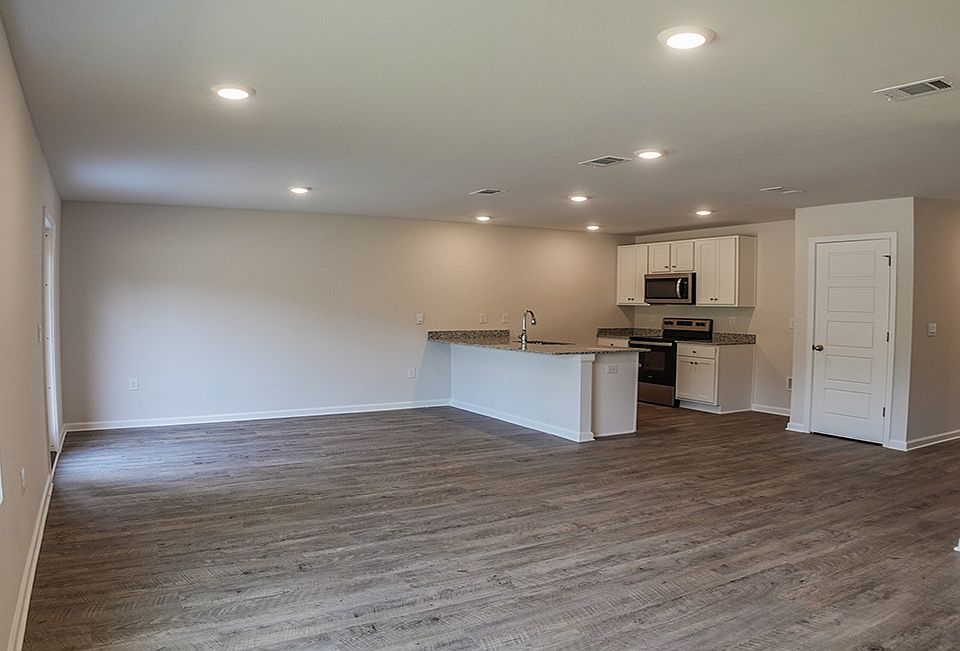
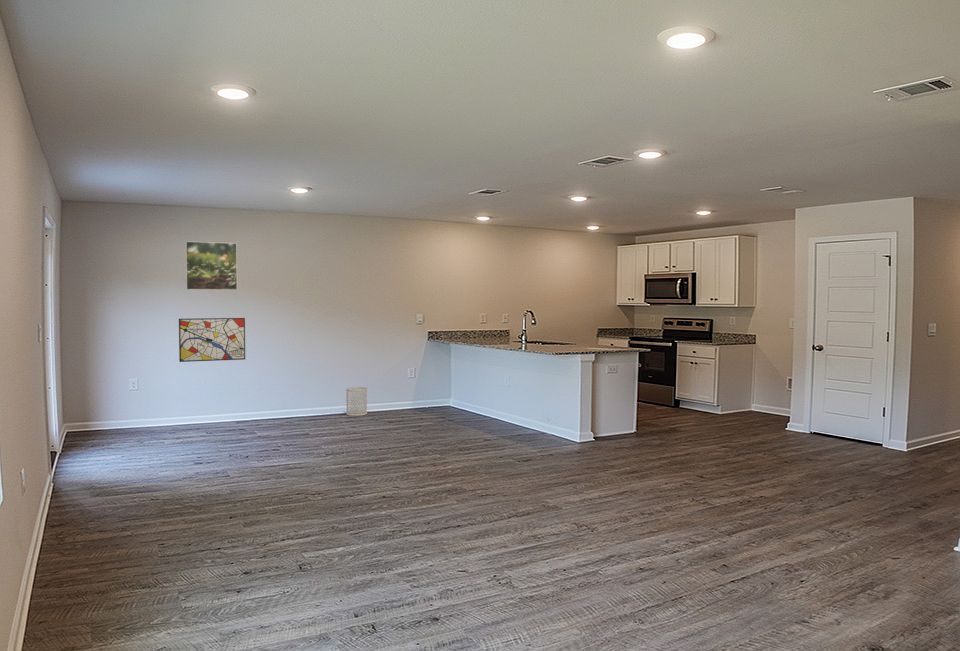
+ wall art (212, 339)
+ wastebasket (357, 401)
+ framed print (211, 266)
